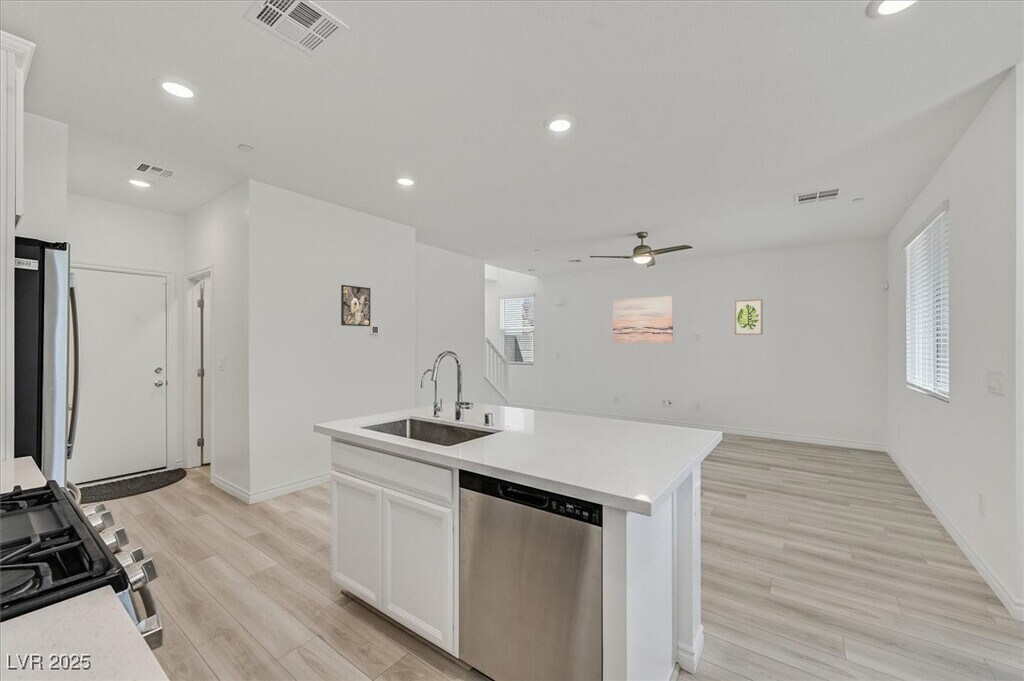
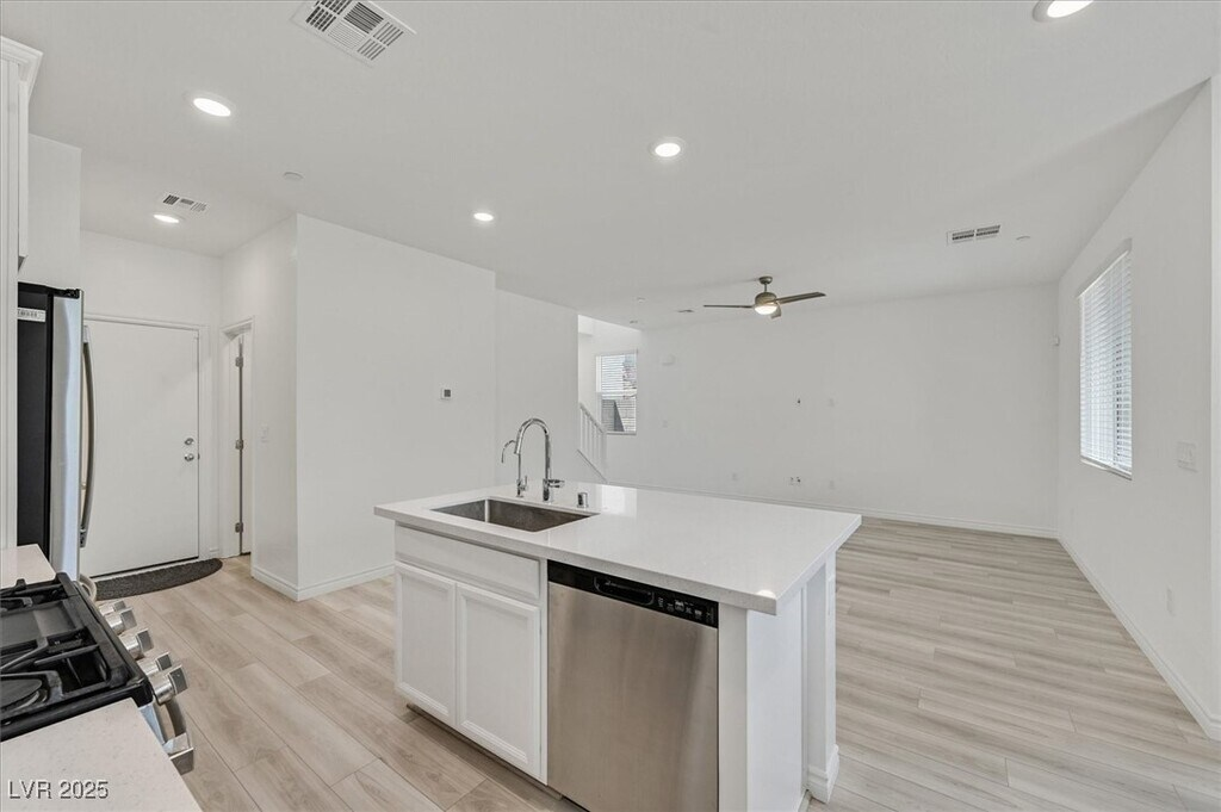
- wall art (641, 320)
- wall art (748, 317)
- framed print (356, 306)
